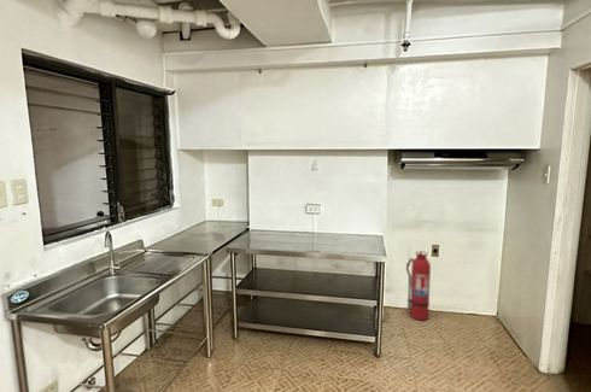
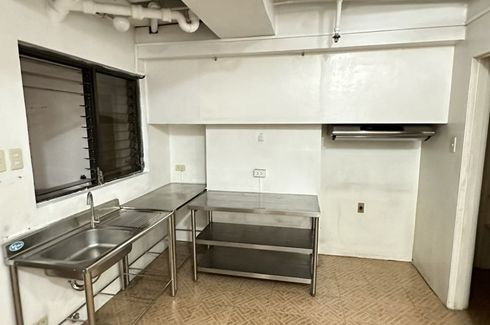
- fire extinguisher (417, 283)
